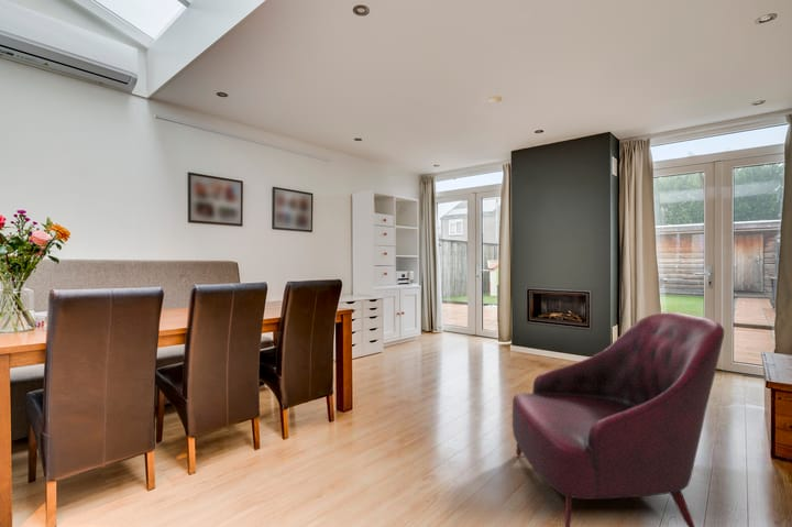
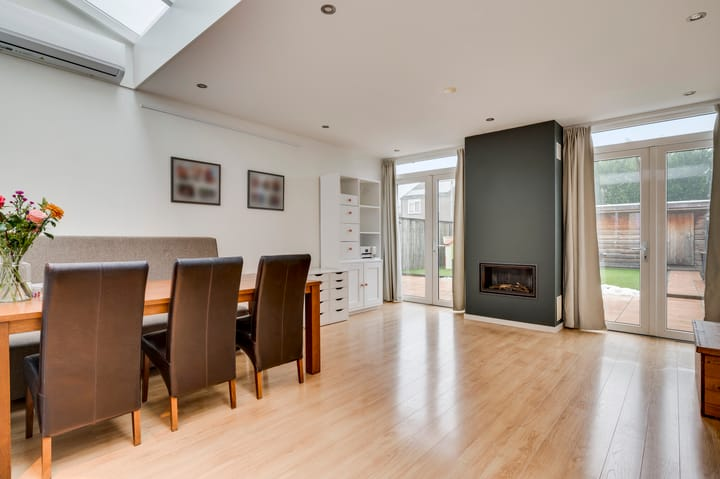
- armchair (608, 402)
